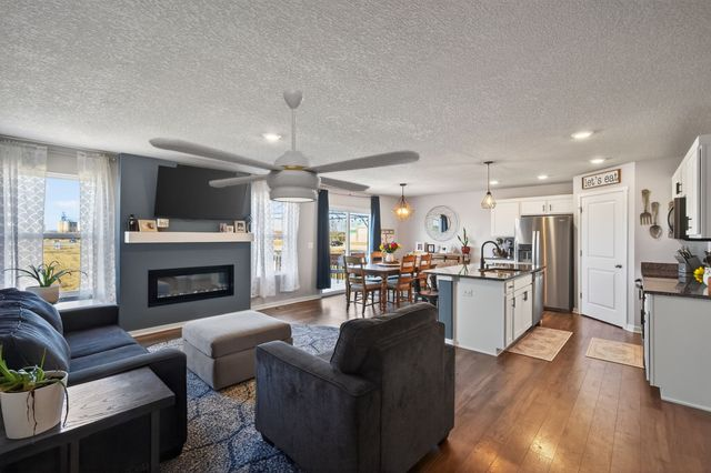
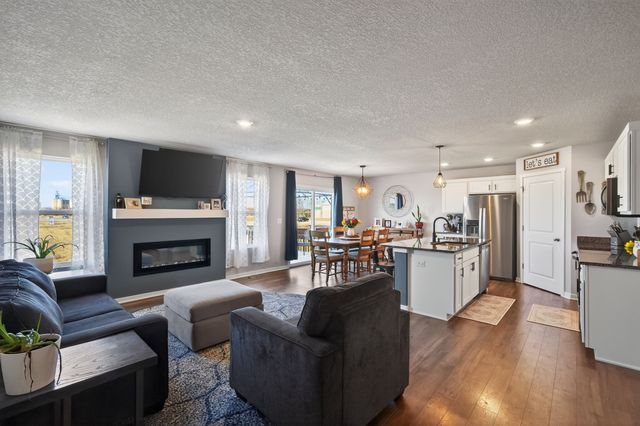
- ceiling fan (293, 147)
